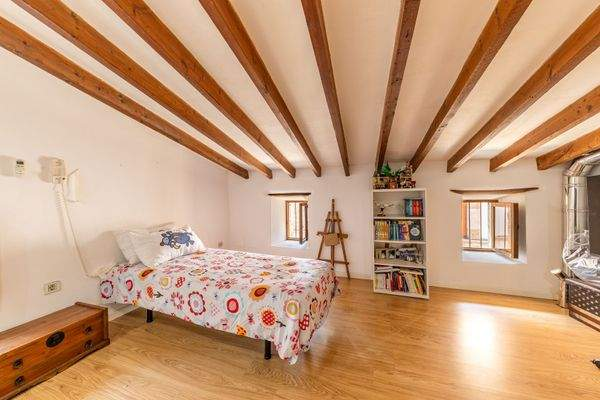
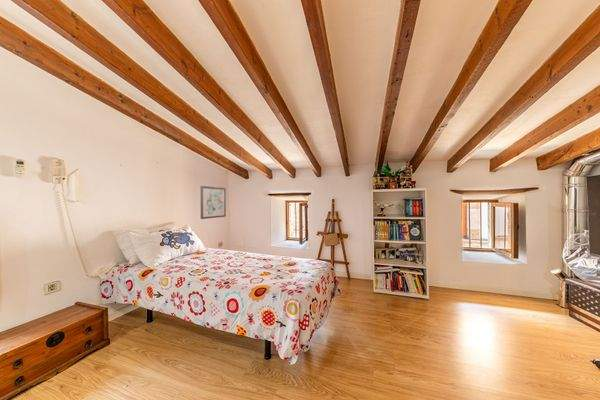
+ wall art (213, 202)
